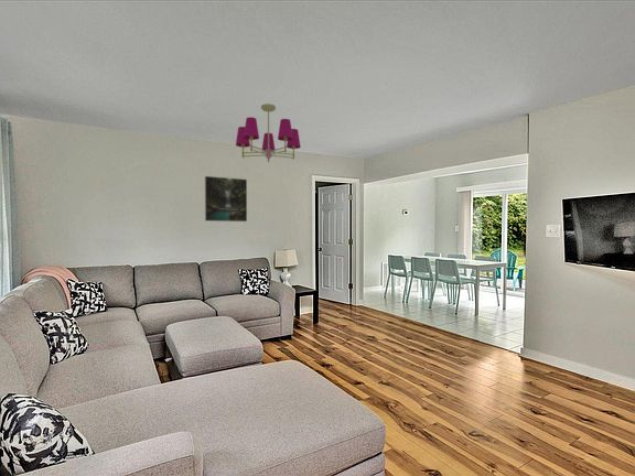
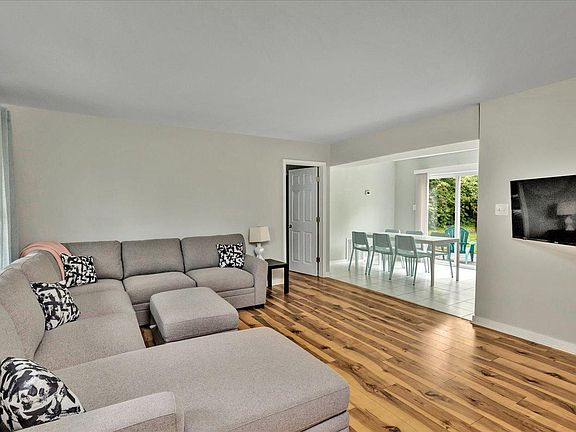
- chandelier (268, 134)
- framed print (226, 199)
